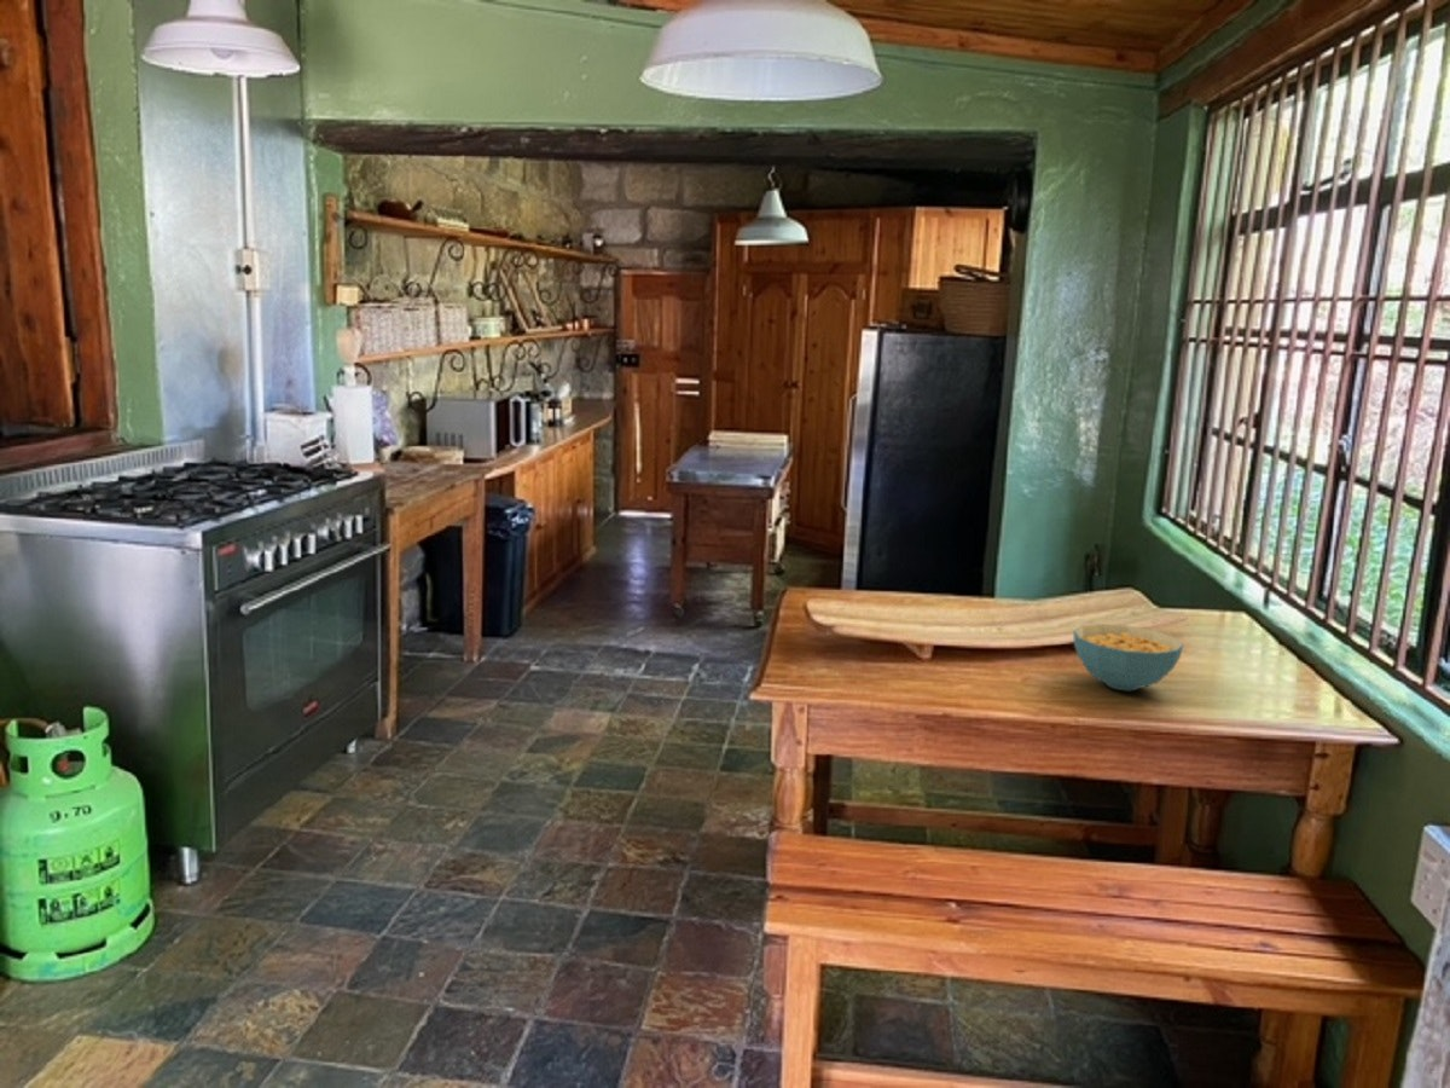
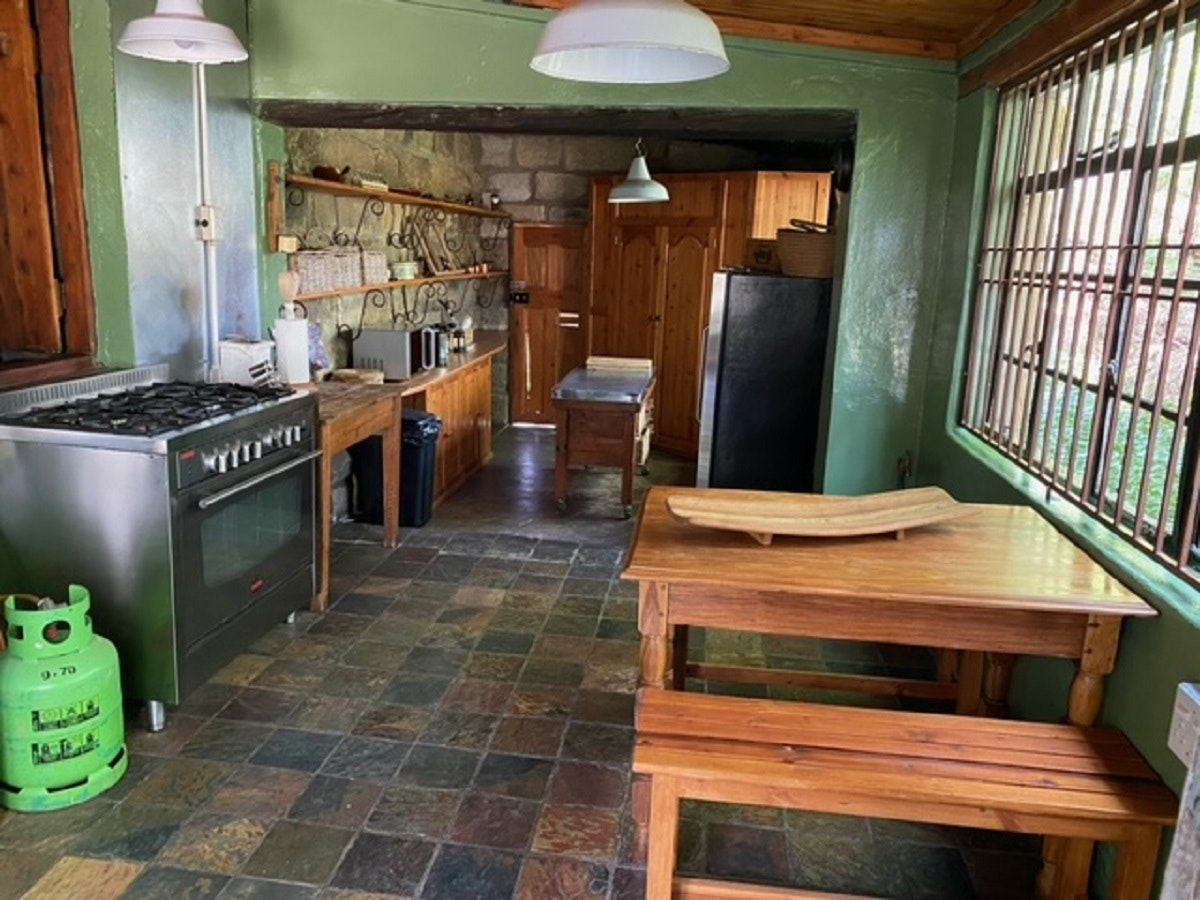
- cereal bowl (1124, 661)
